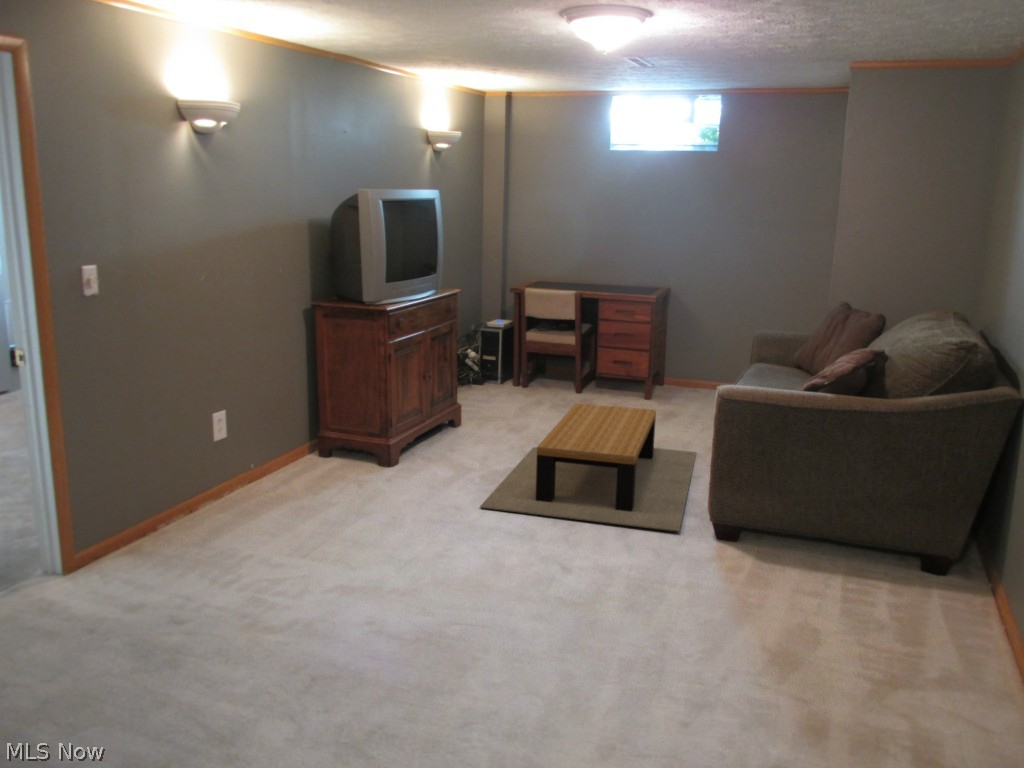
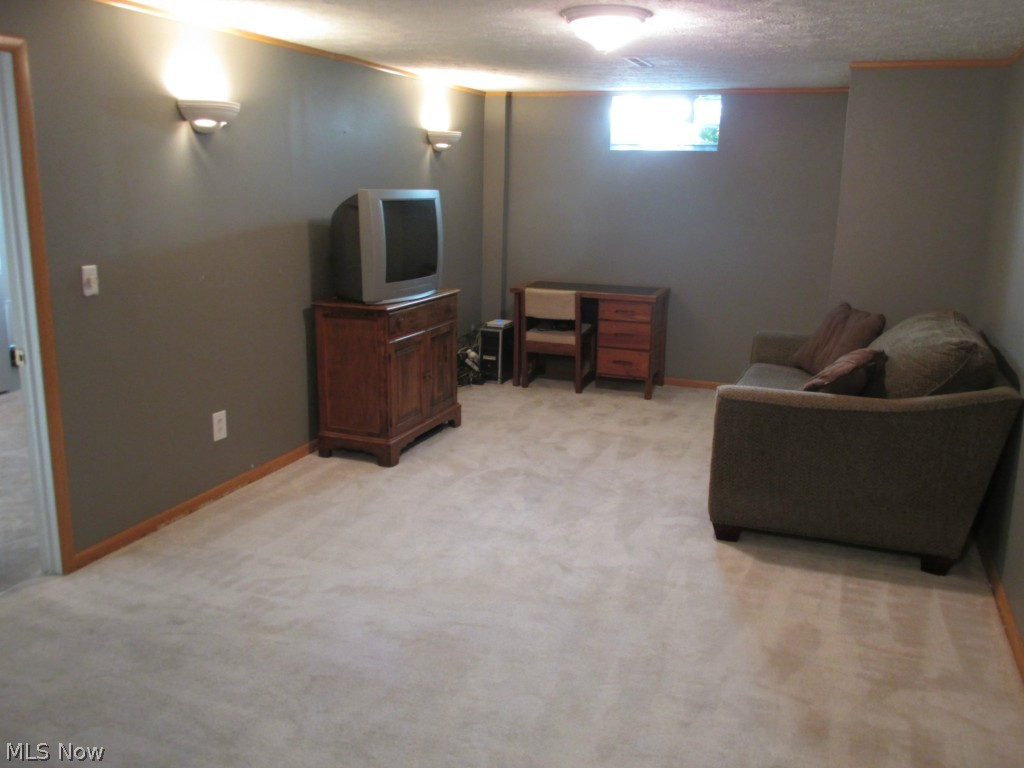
- coffee table (600, 452)
